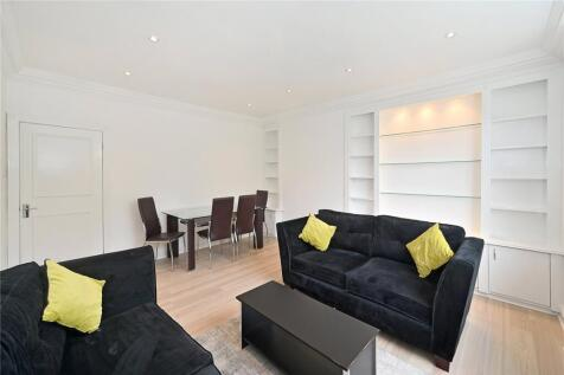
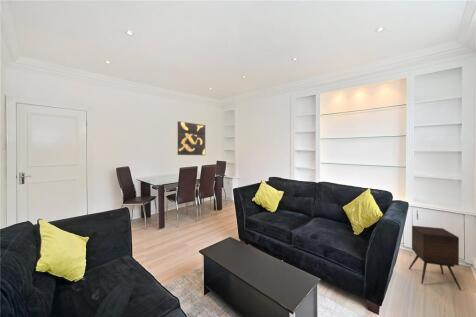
+ wall art (192, 139)
+ side table (432, 254)
